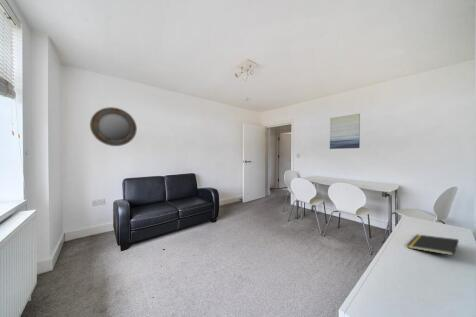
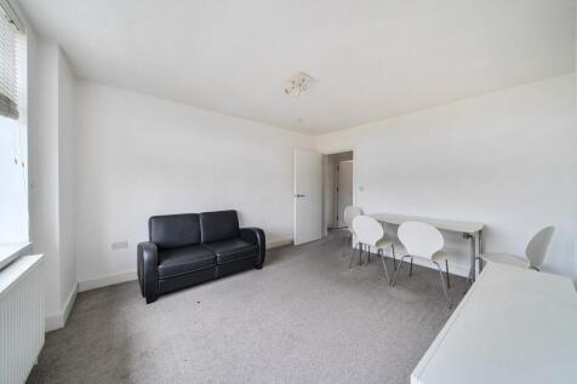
- home mirror (114, 126)
- notepad (432, 243)
- wall art (344, 132)
